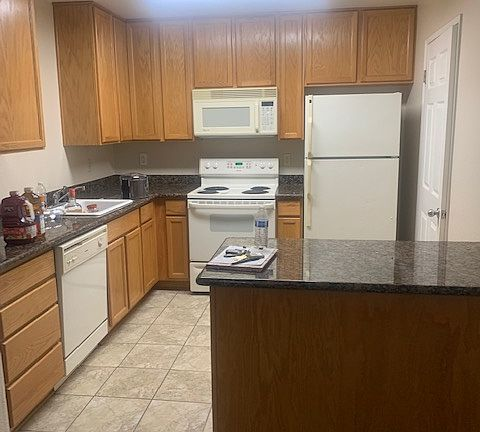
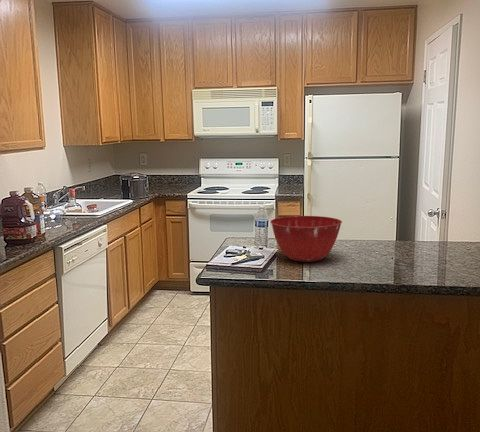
+ mixing bowl (305, 239)
